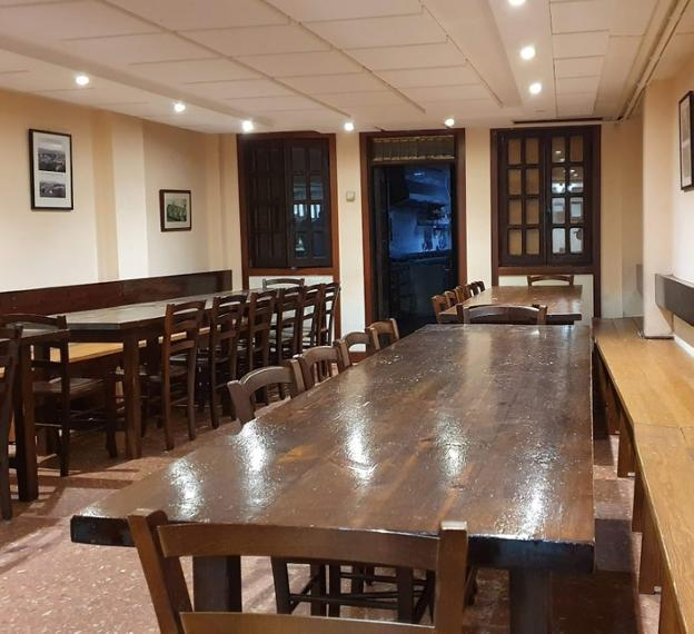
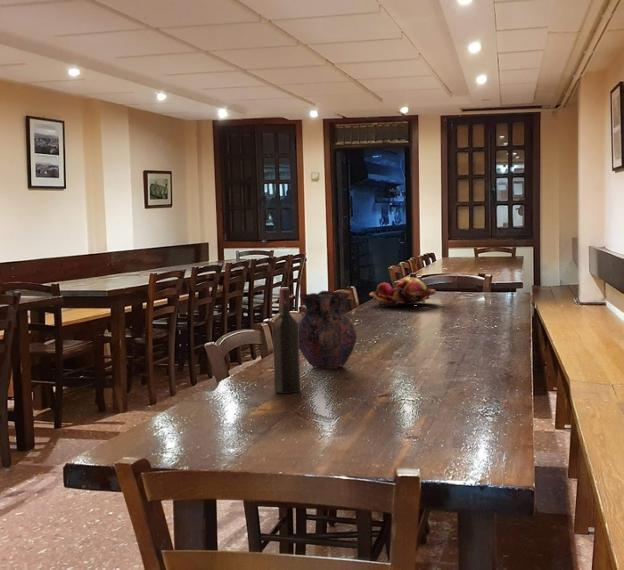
+ fruit basket (404, 291)
+ wine bottle (285, 339)
+ vase (325, 329)
